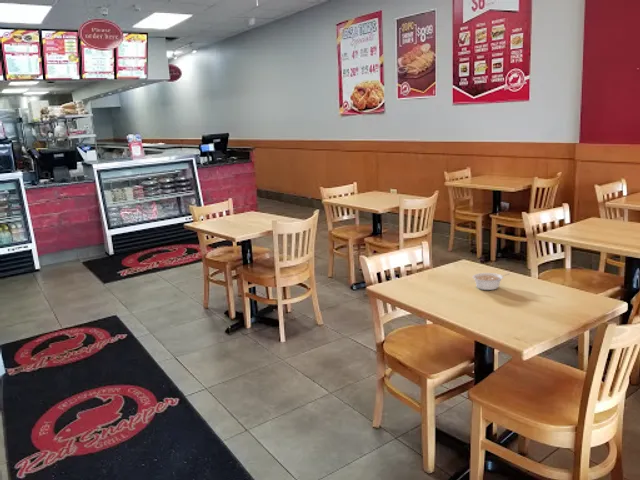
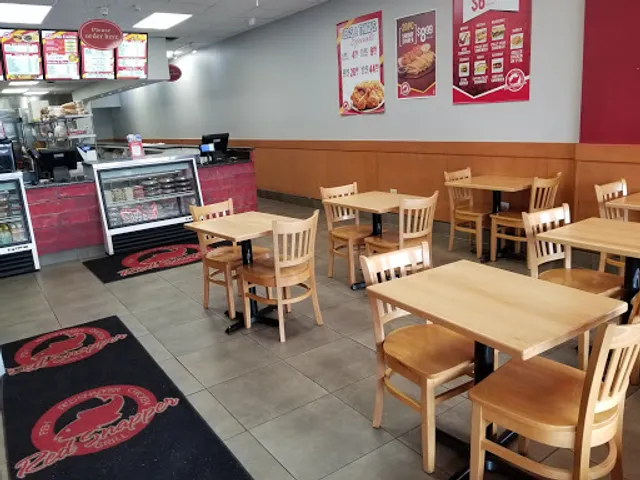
- legume (488, 280)
